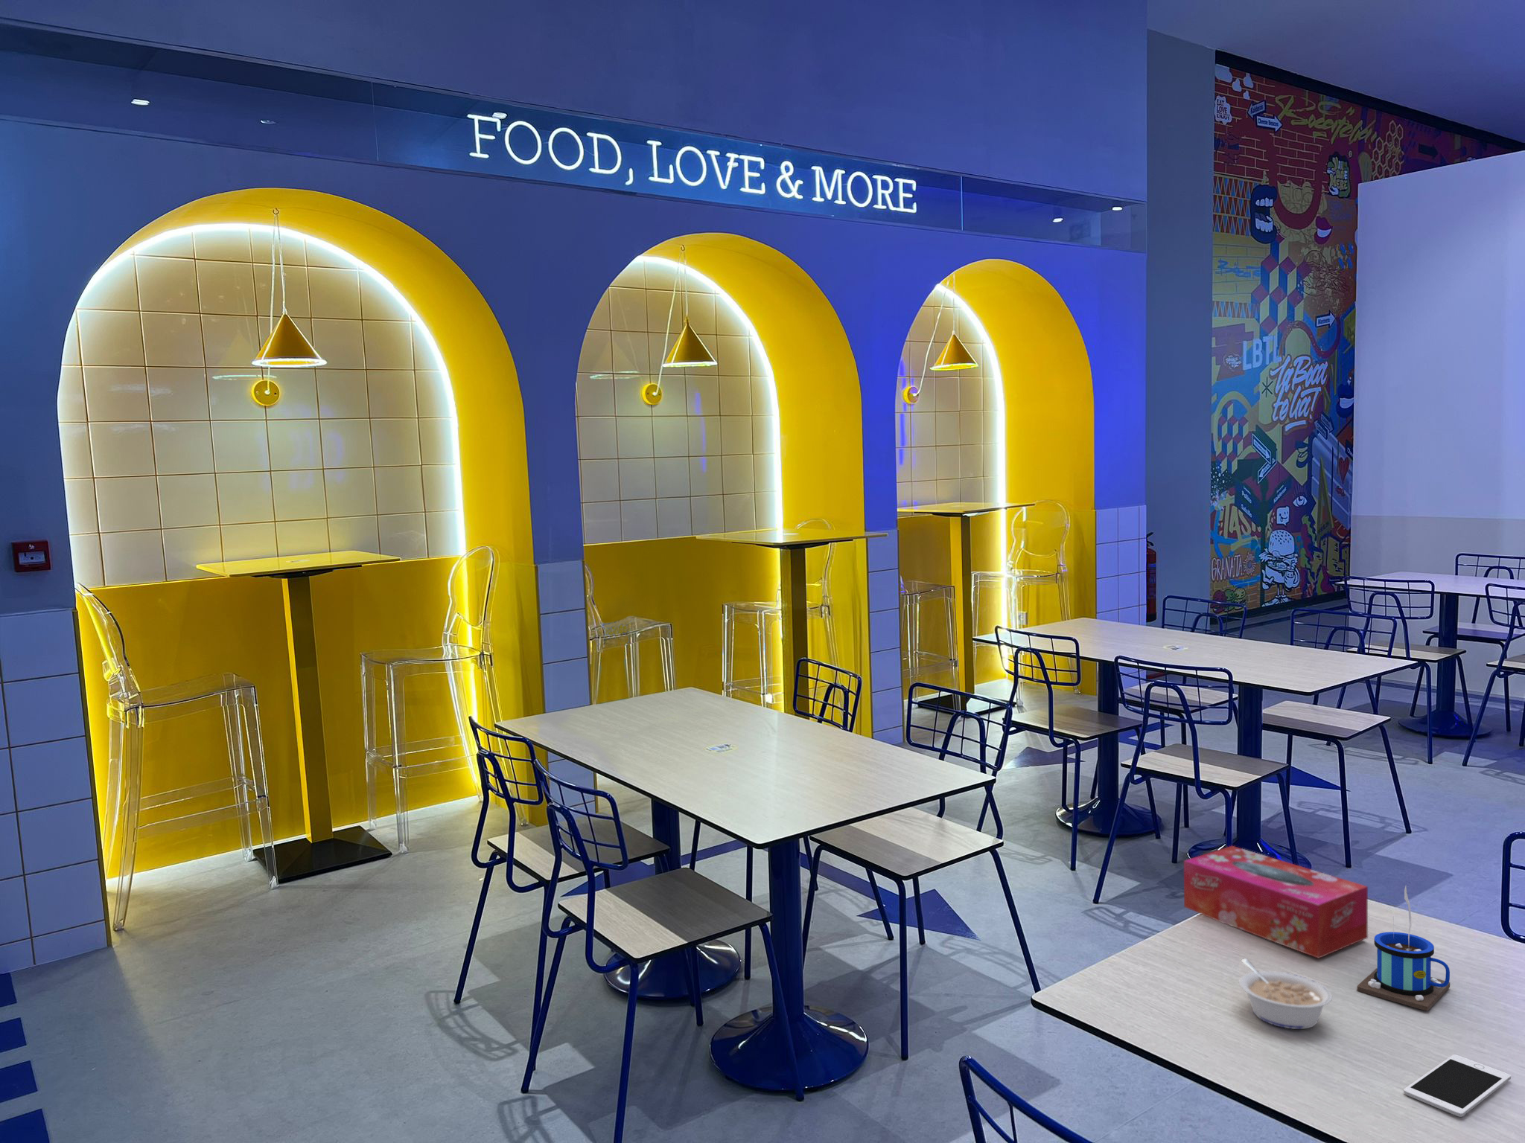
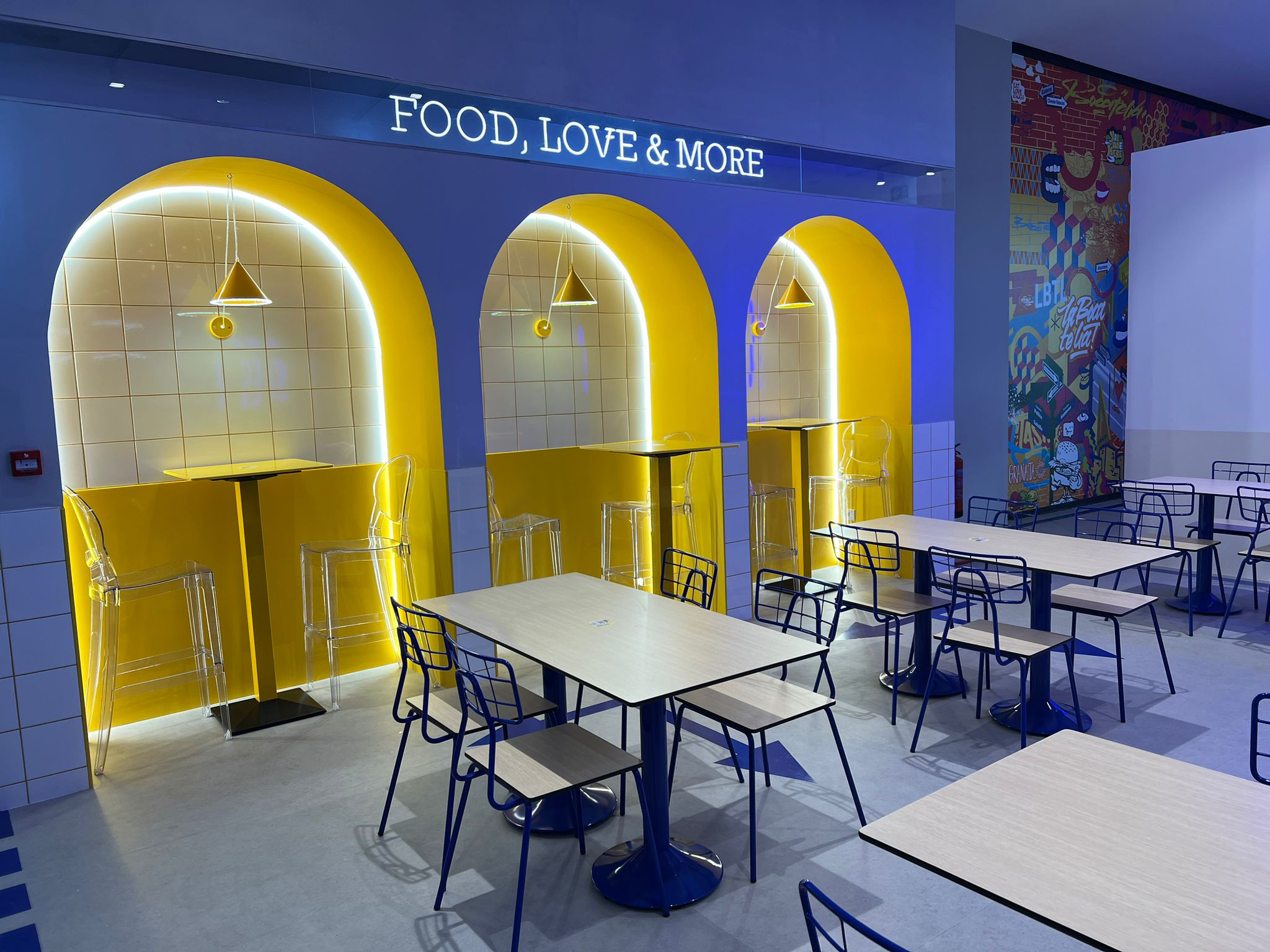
- mug (1409, 939)
- cell phone (1458, 1084)
- legume (1281, 998)
- tissue box (1272, 897)
